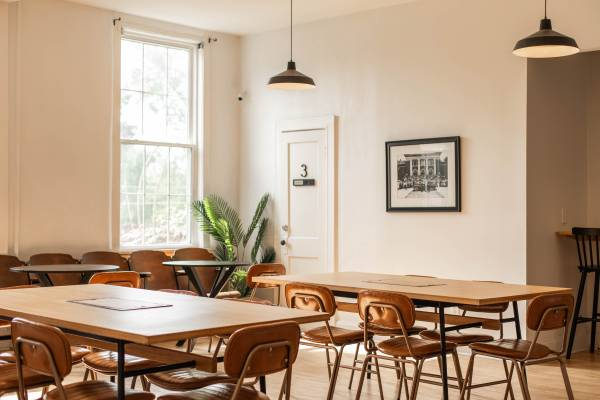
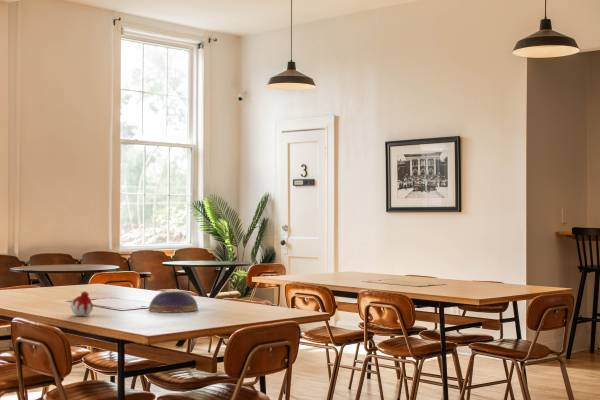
+ candle (81, 303)
+ decorative bowl (173, 299)
